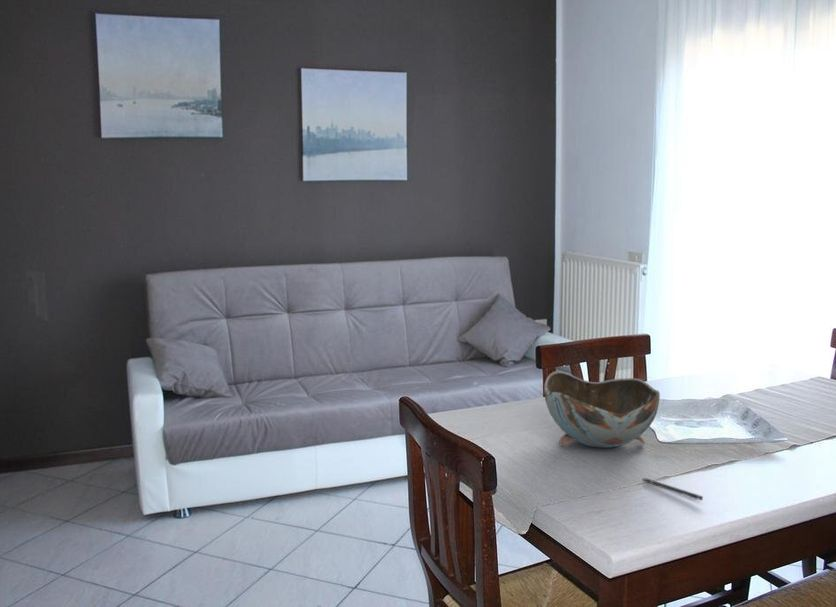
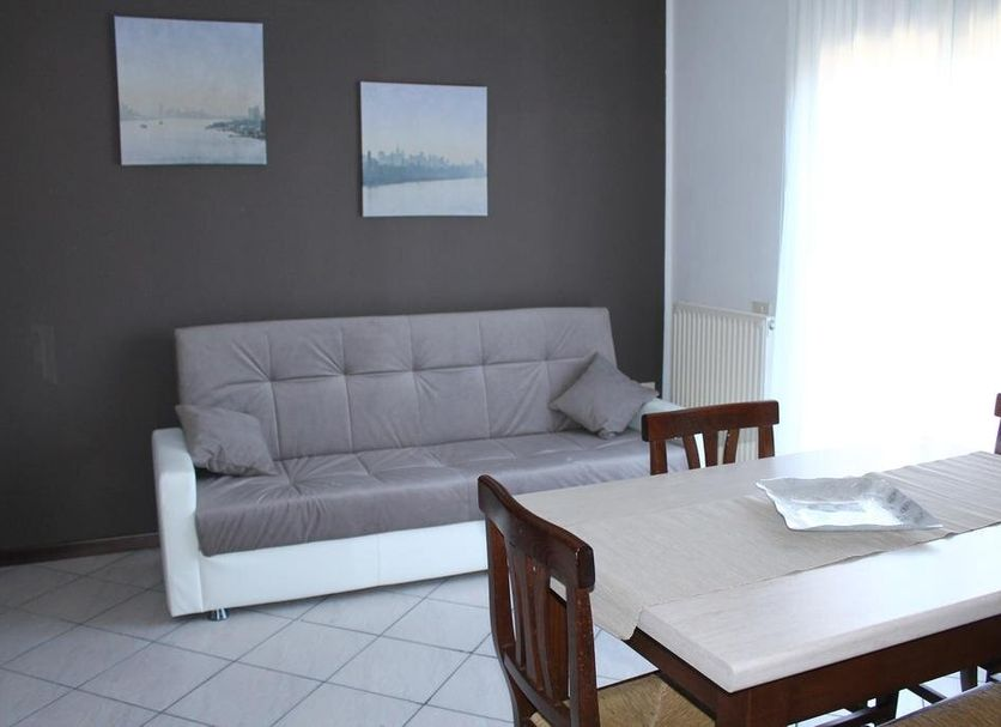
- bowl (599, 411)
- pen (670, 488)
